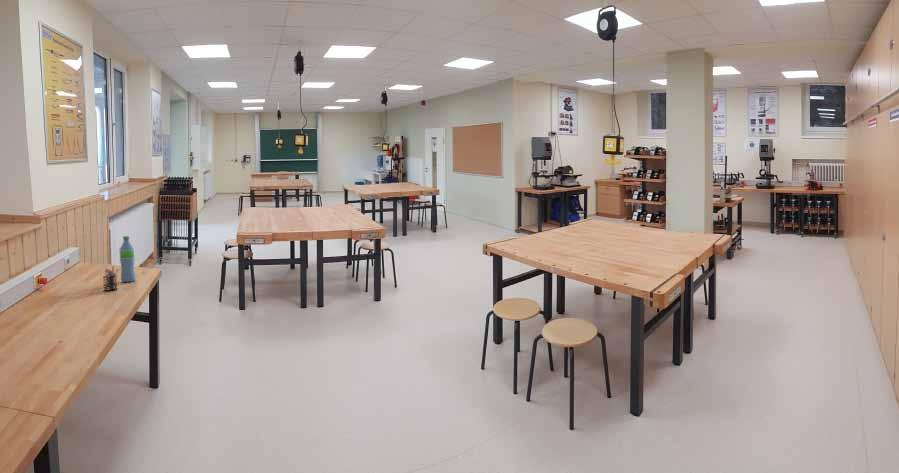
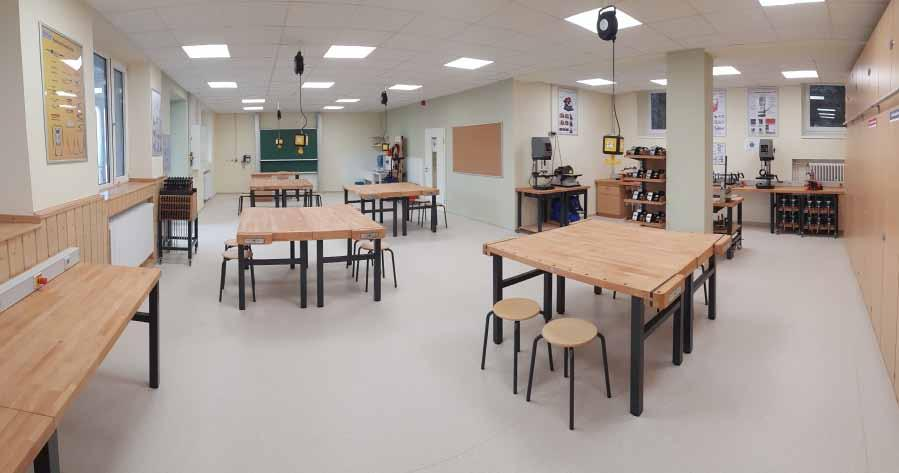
- water bottle (127, 258)
- pen holder (111, 277)
